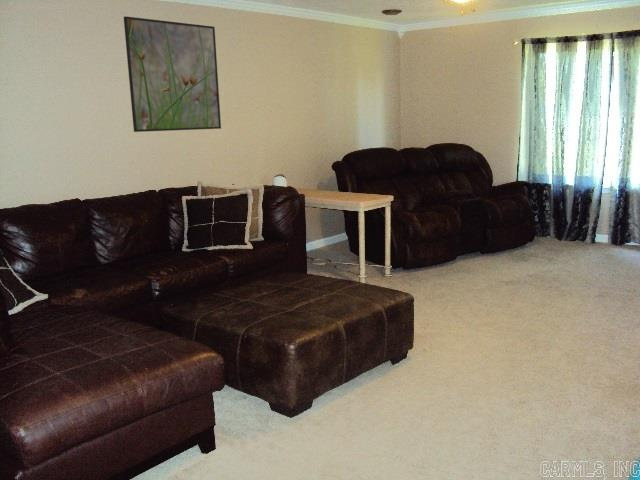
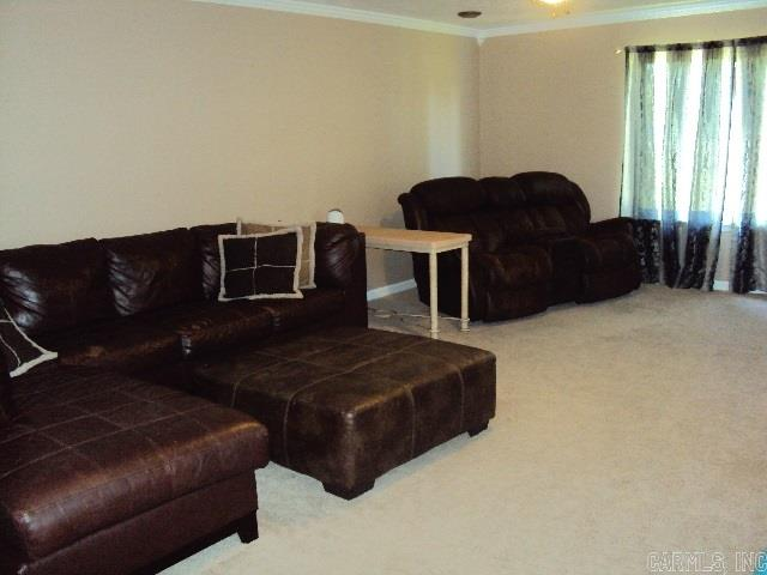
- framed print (176, 76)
